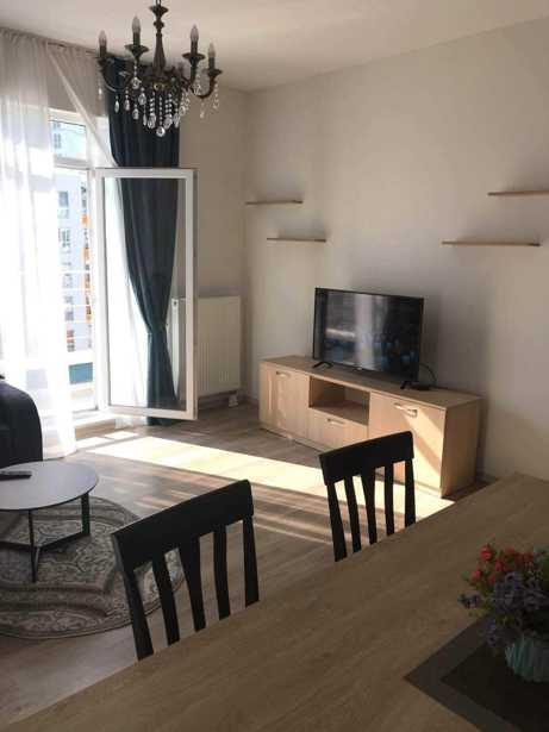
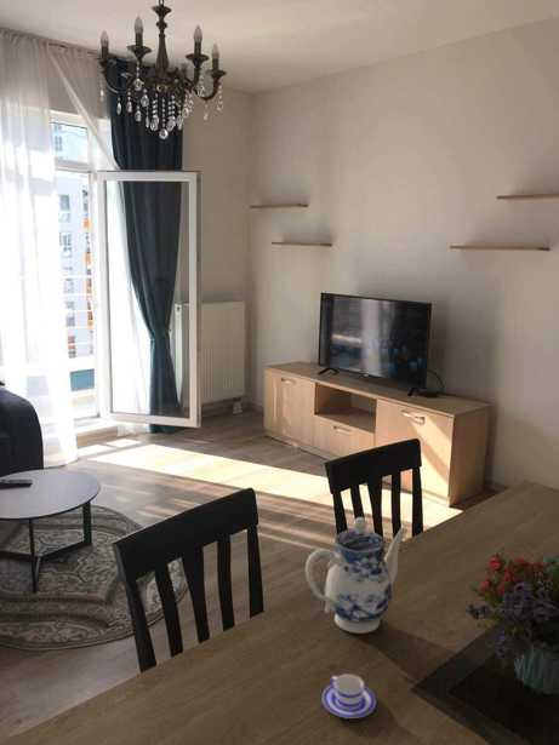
+ teapot (358, 569)
+ teacup (348, 692)
